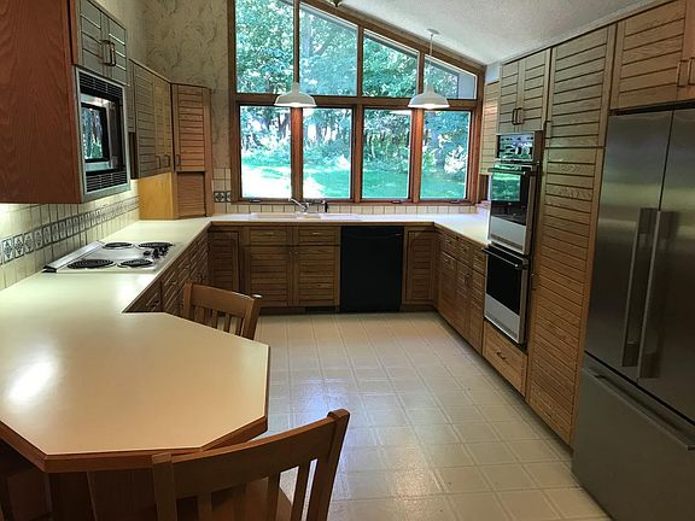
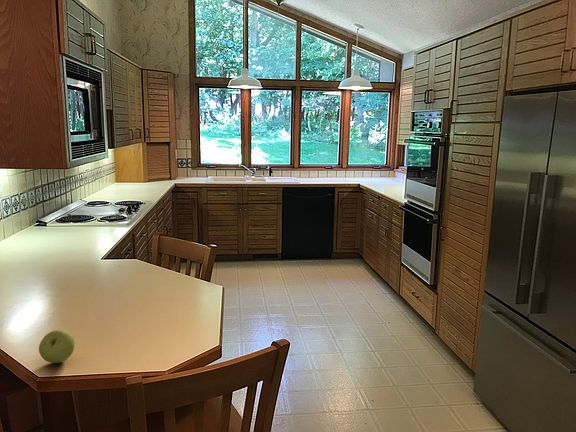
+ apple (57, 346)
